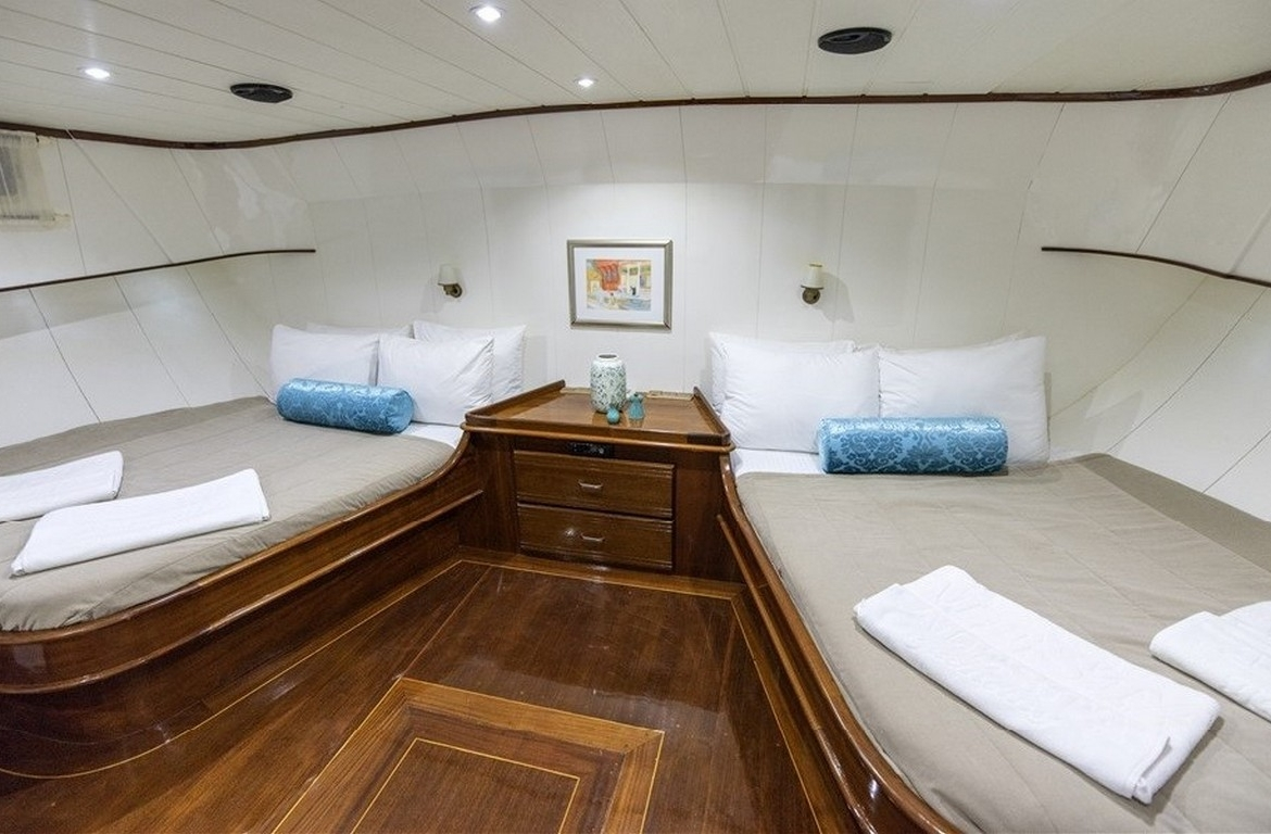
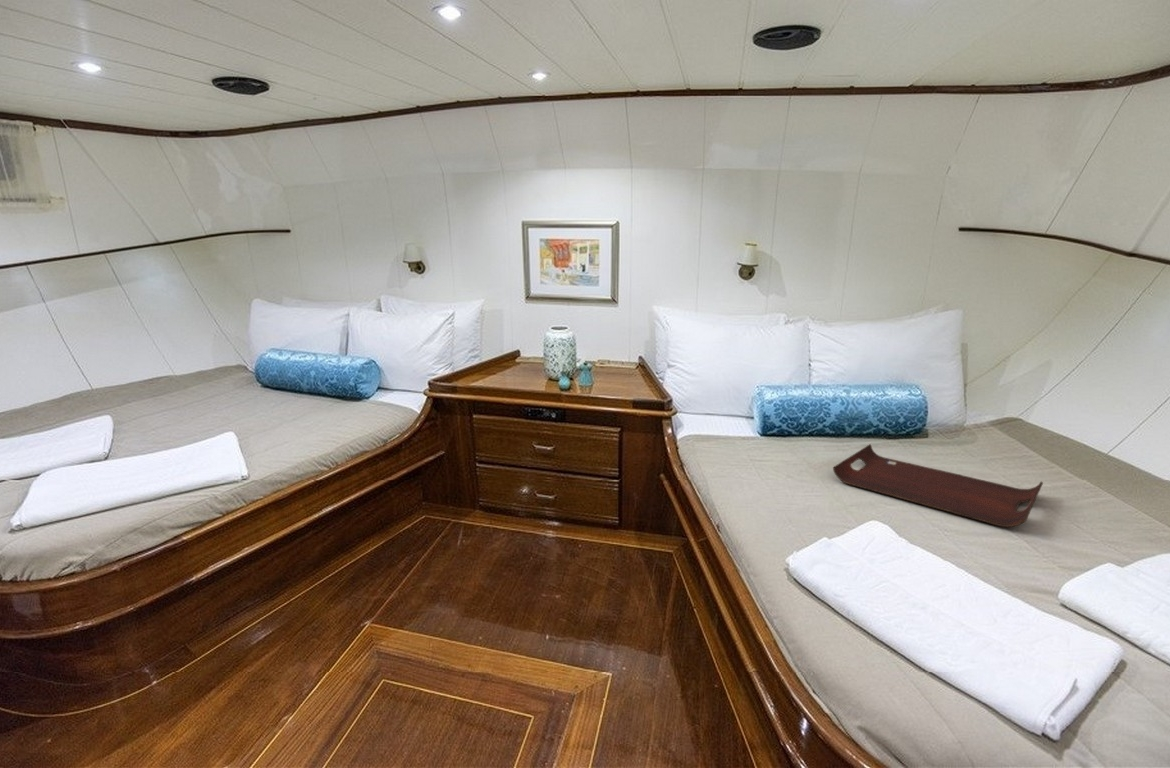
+ serving tray (933, 480)
